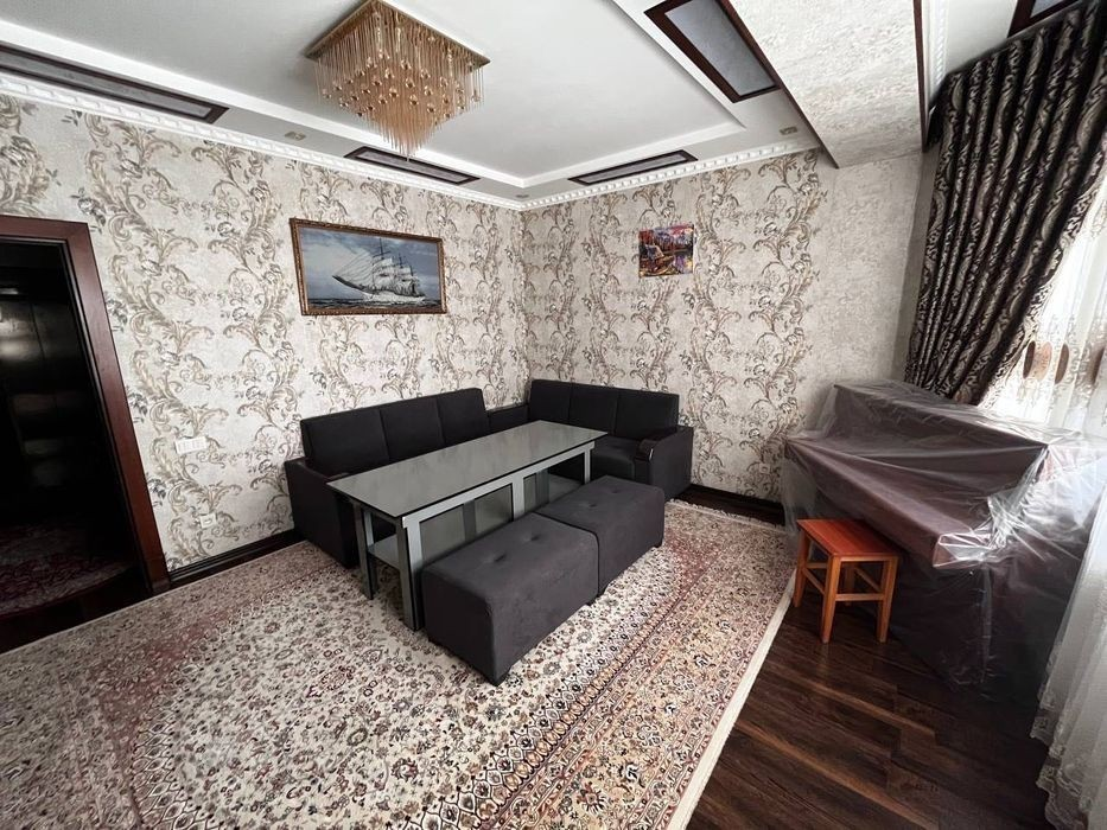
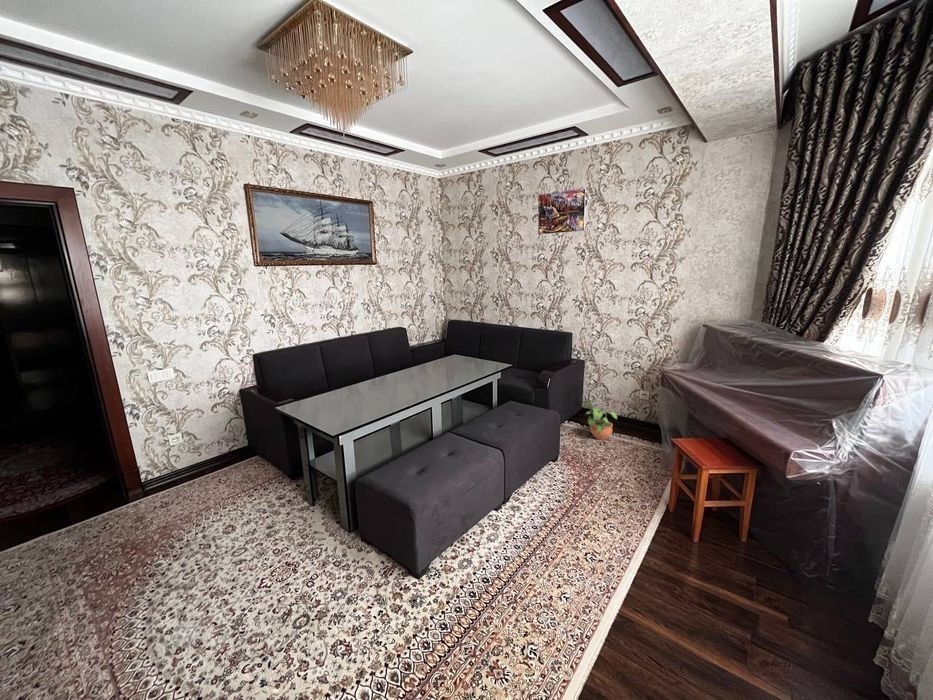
+ potted plant (597, 418)
